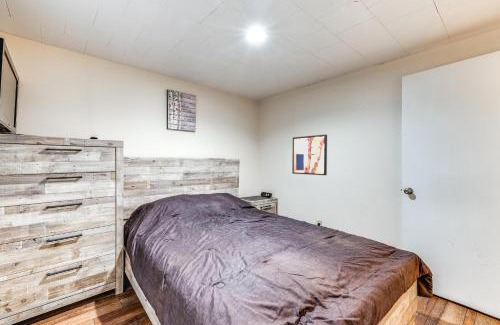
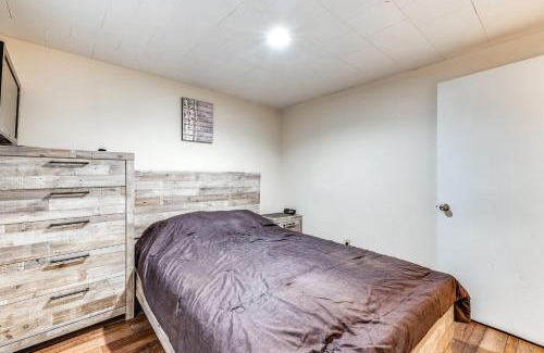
- wall art (308, 155)
